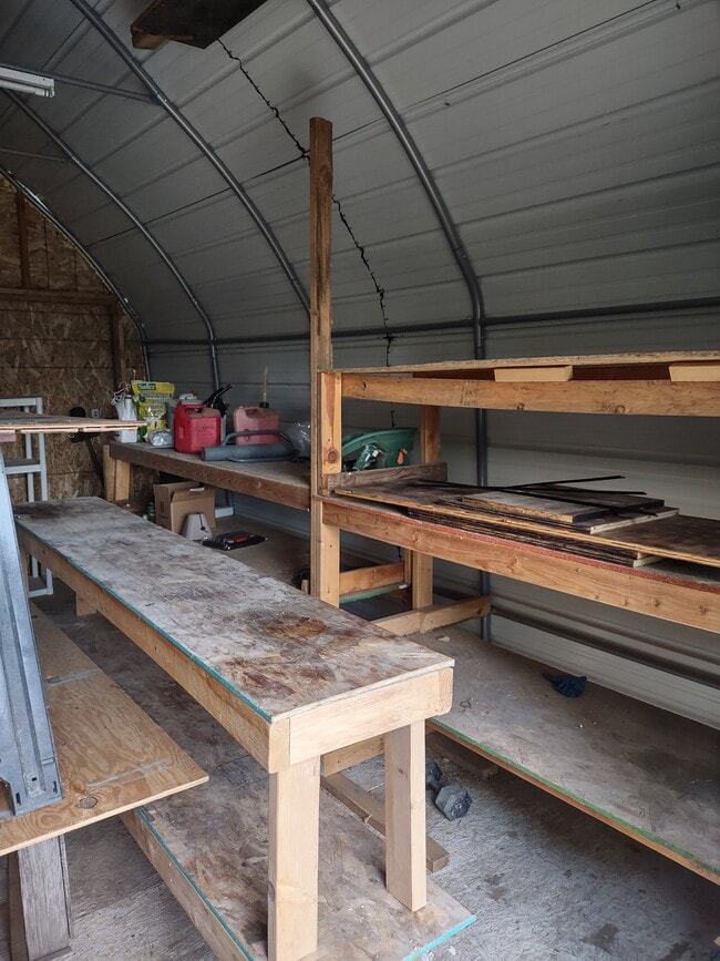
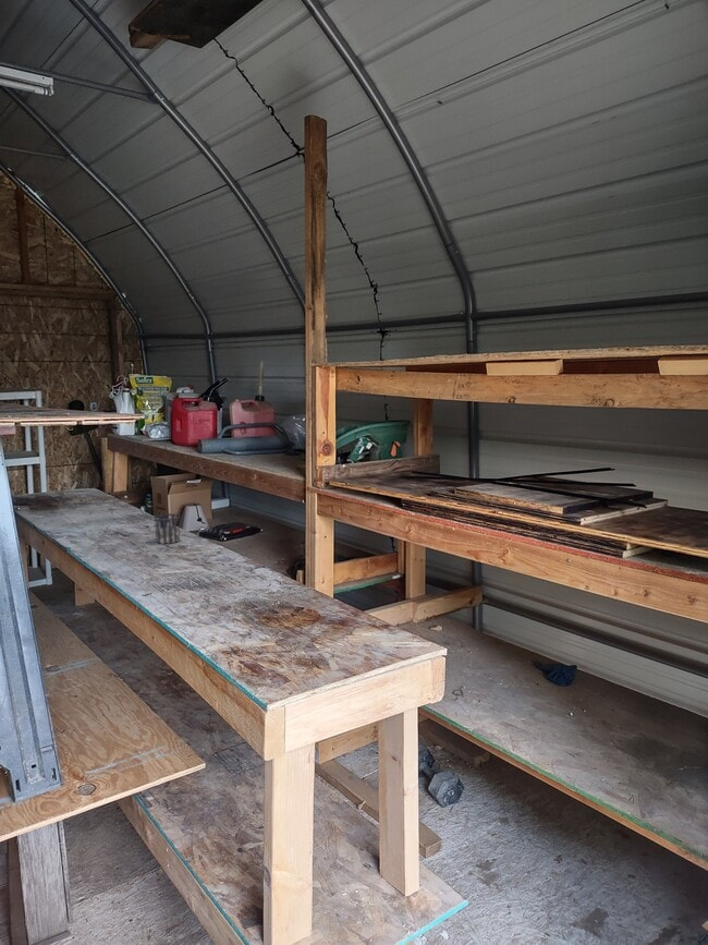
+ cup (167, 528)
